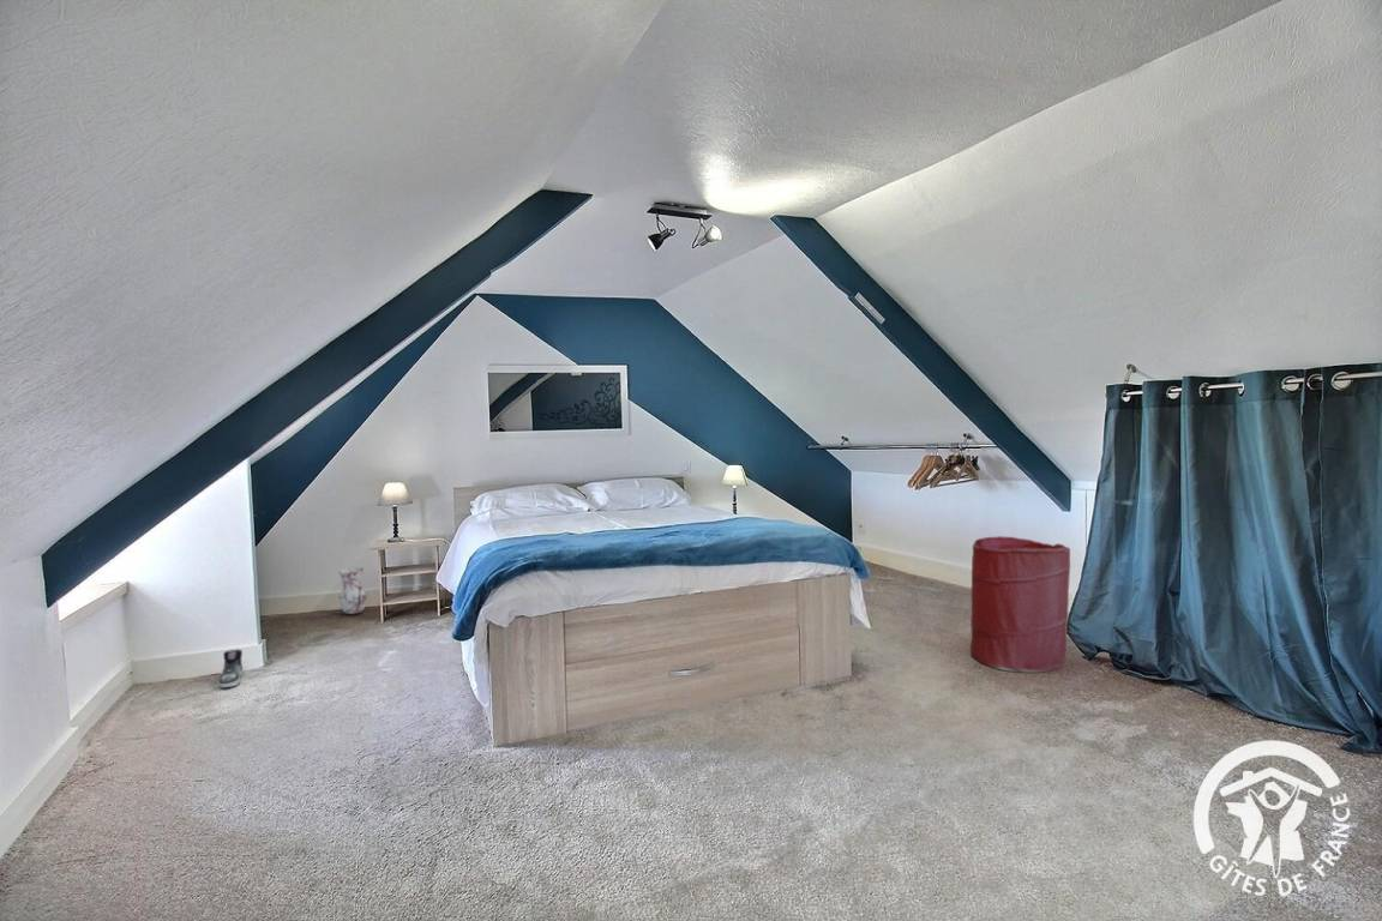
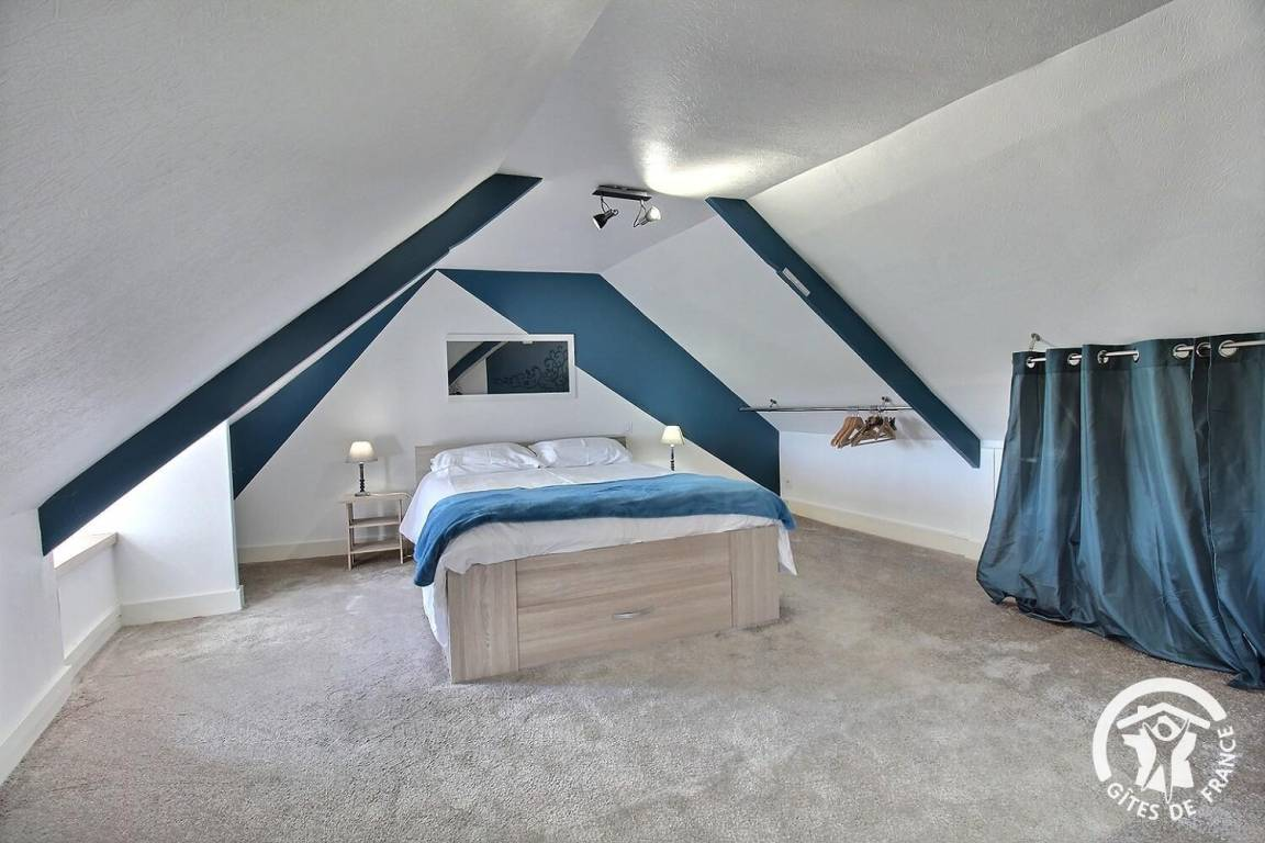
- sneaker (230, 666)
- laundry hamper (1019, 598)
- vase (353, 591)
